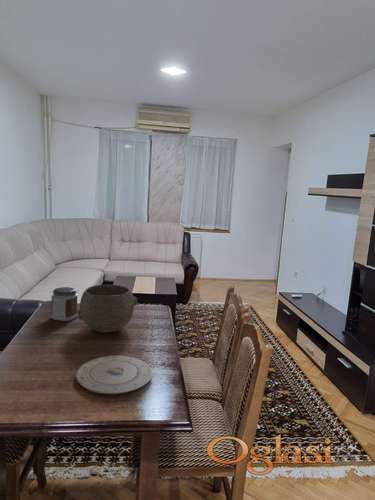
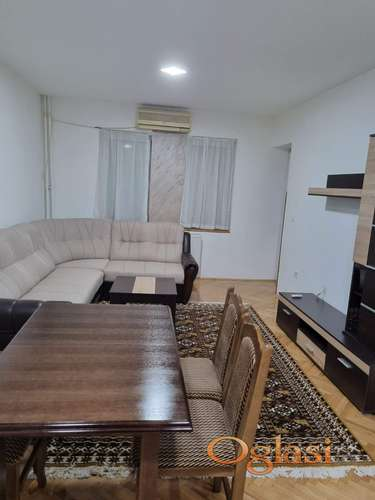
- plate (114, 374)
- bowl (107, 309)
- jar (64, 303)
